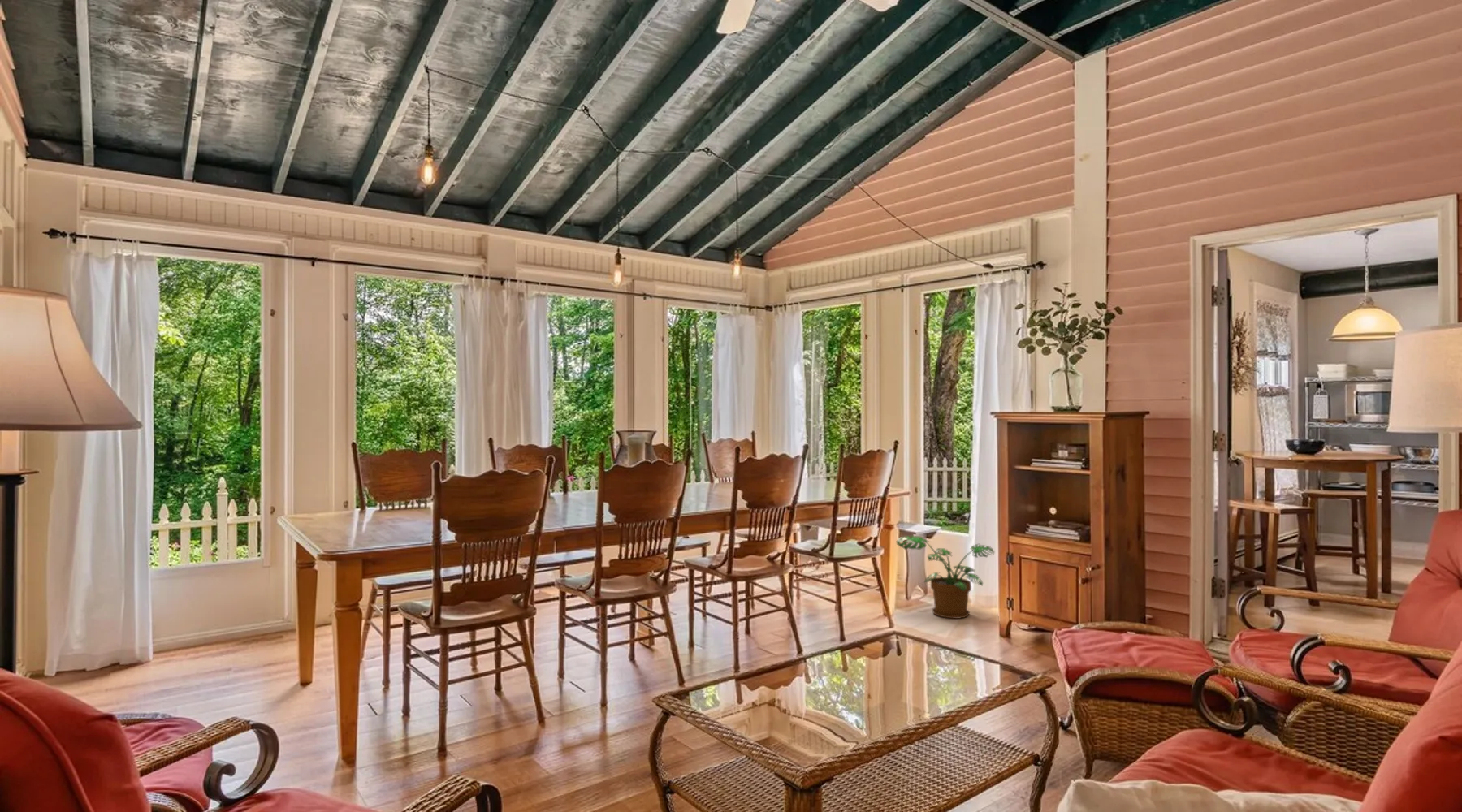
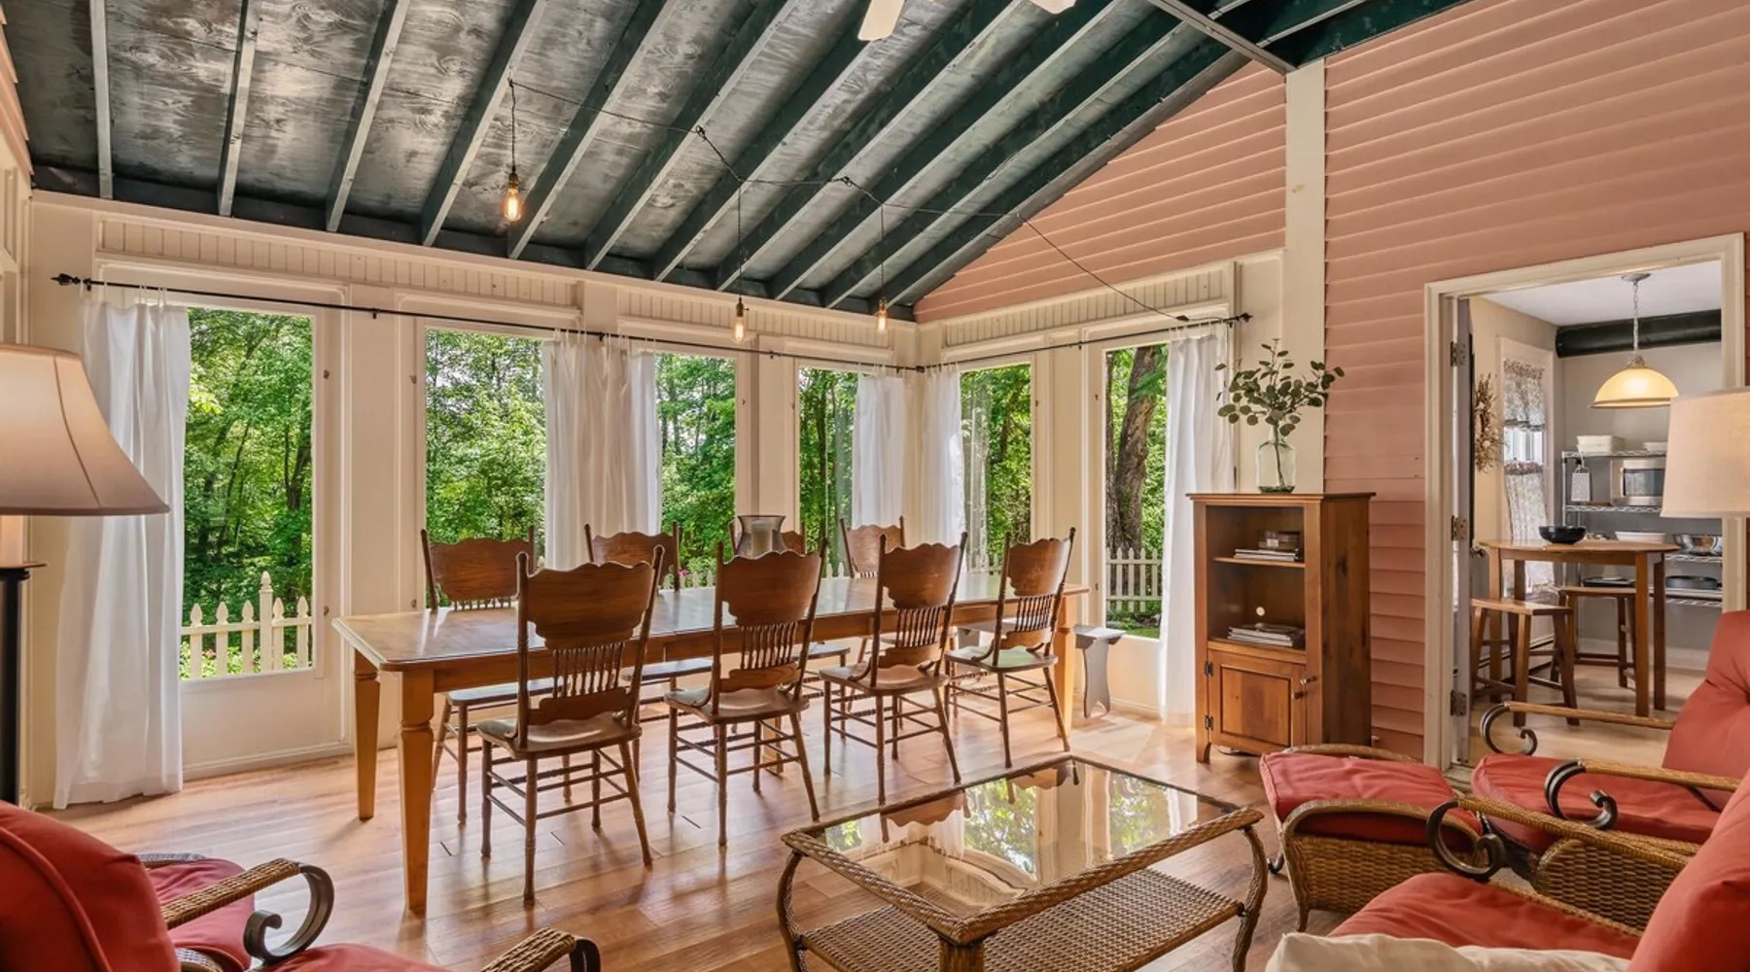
- potted plant (947, 575)
